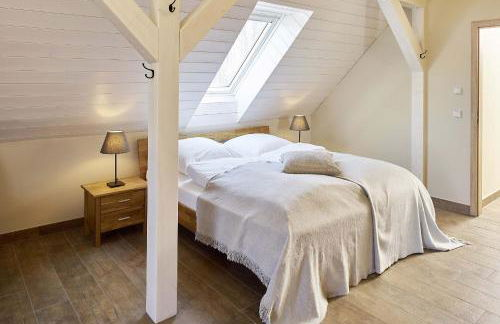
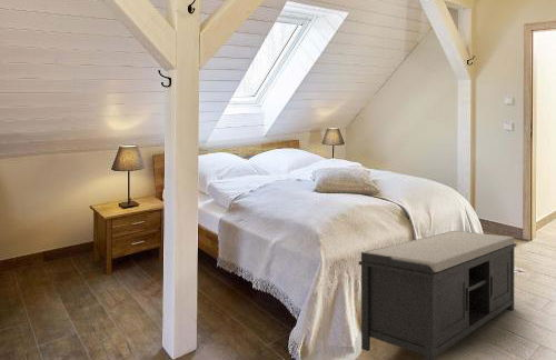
+ bench (445, 286)
